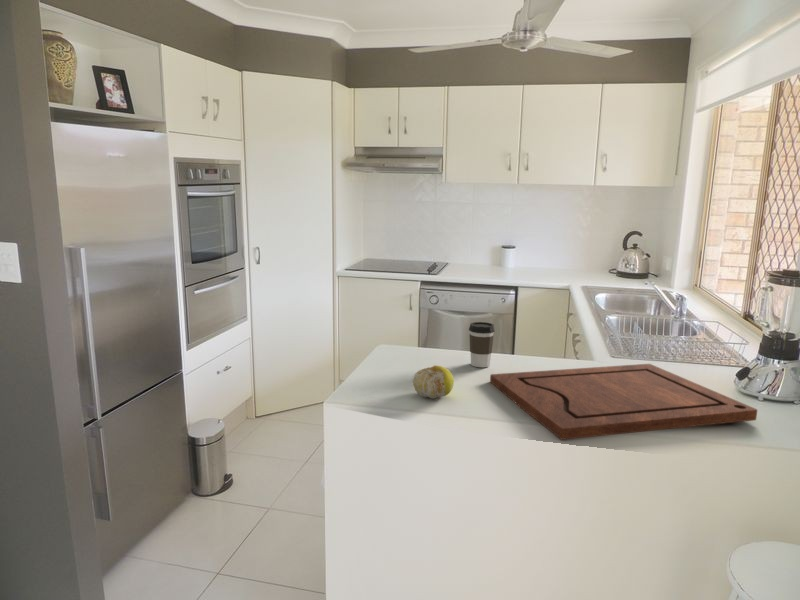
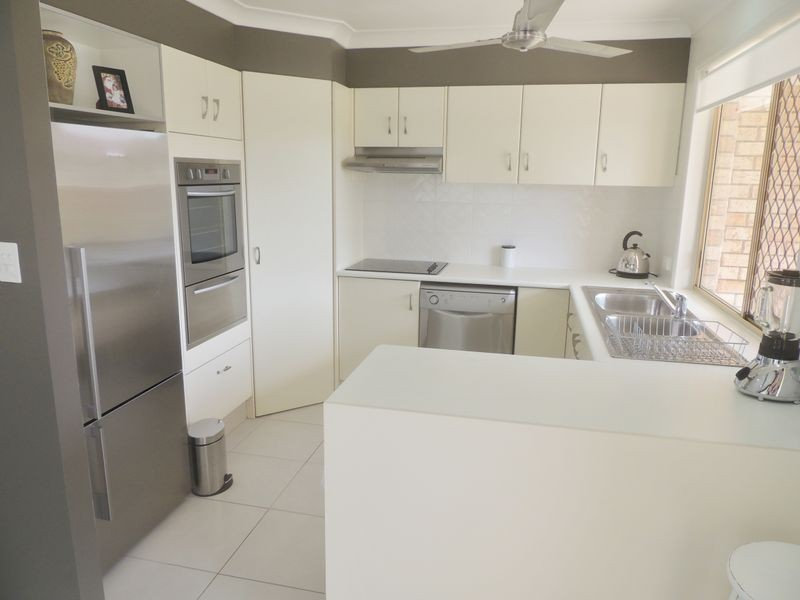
- cutting board (612, 395)
- fruit (432, 381)
- coffee cup (481, 344)
